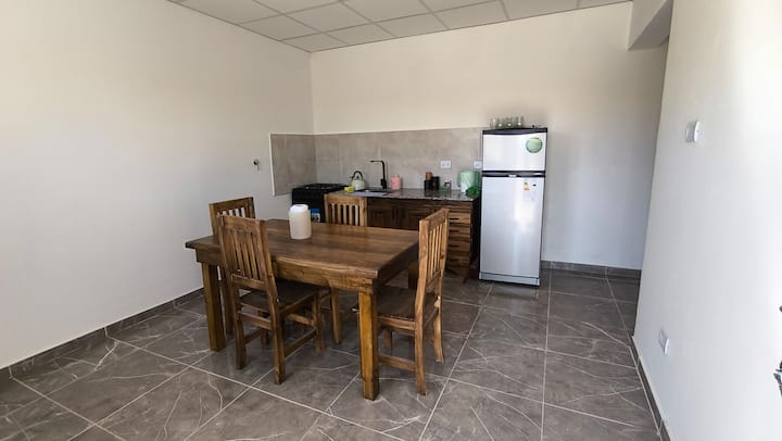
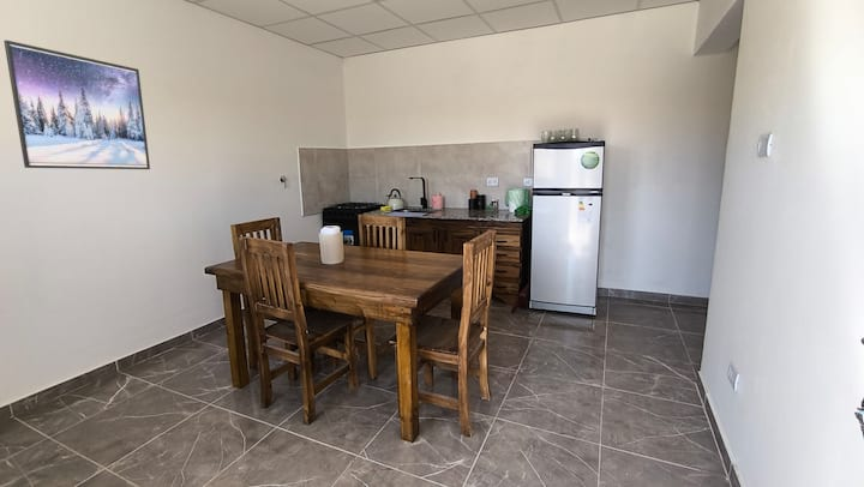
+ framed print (86, 113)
